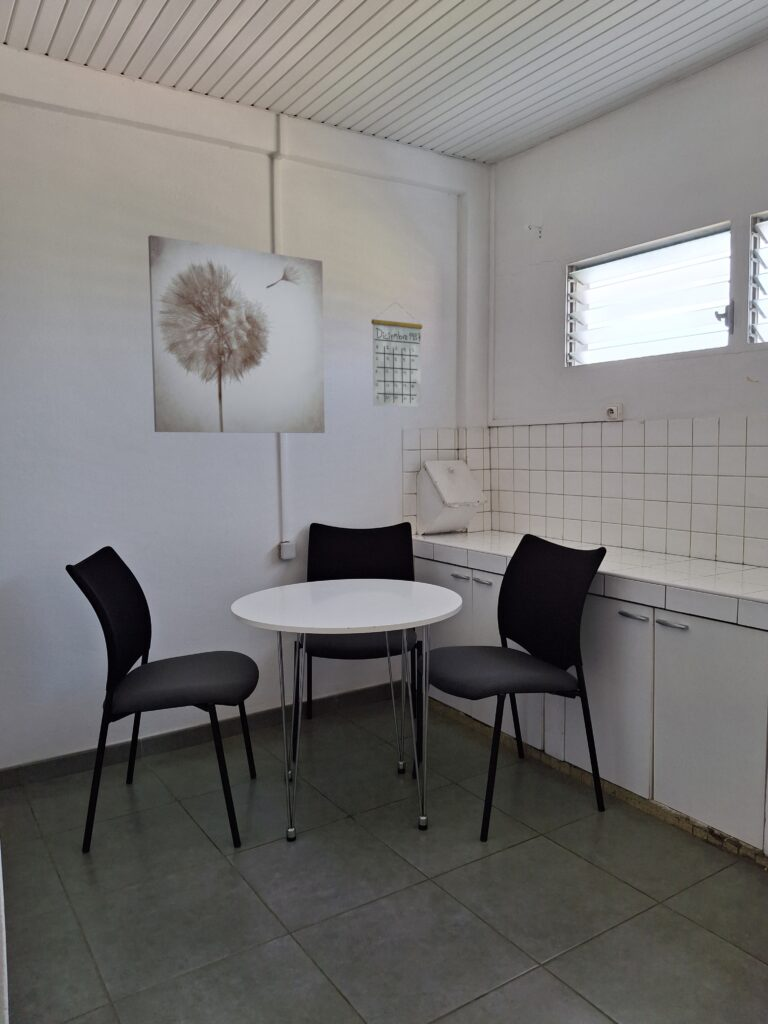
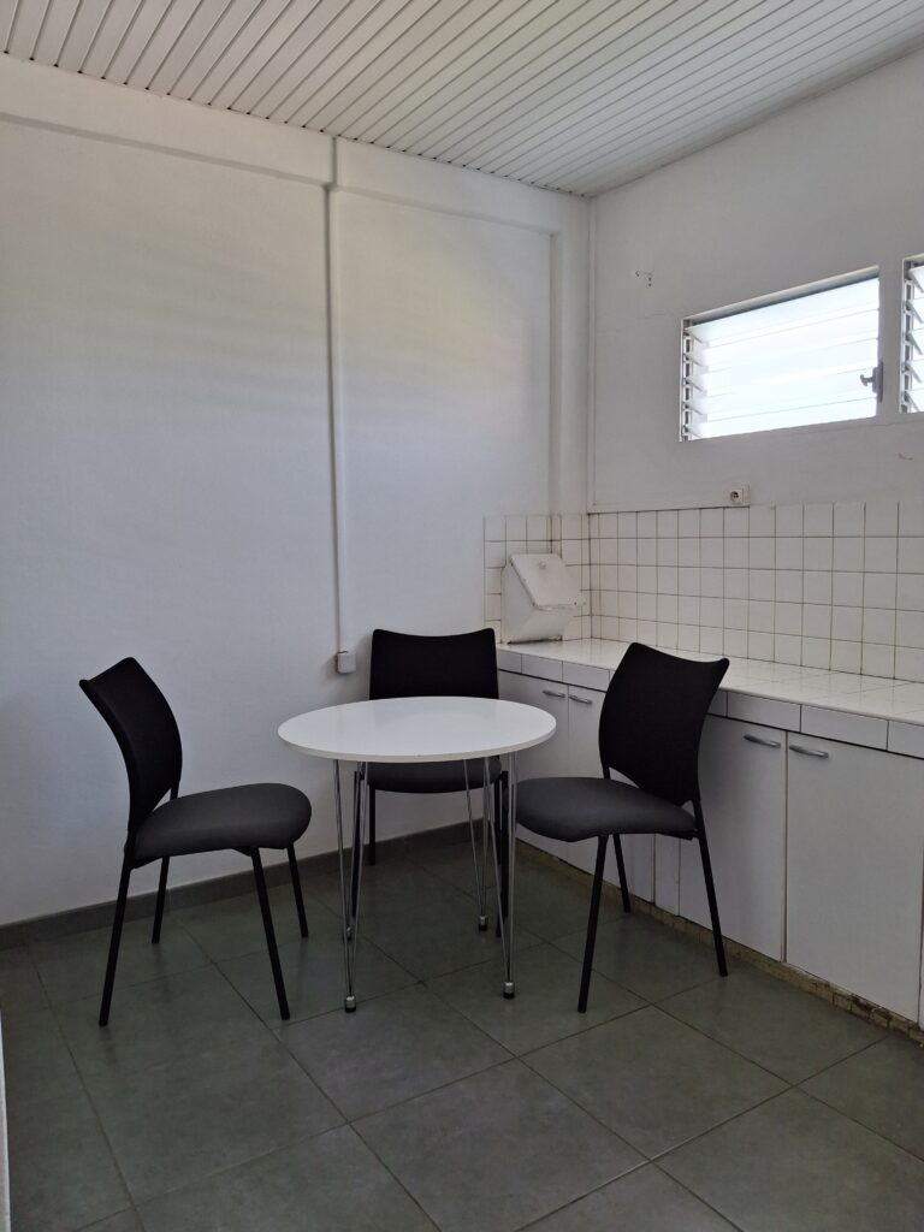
- calendar (397, 354)
- wall art (242, 341)
